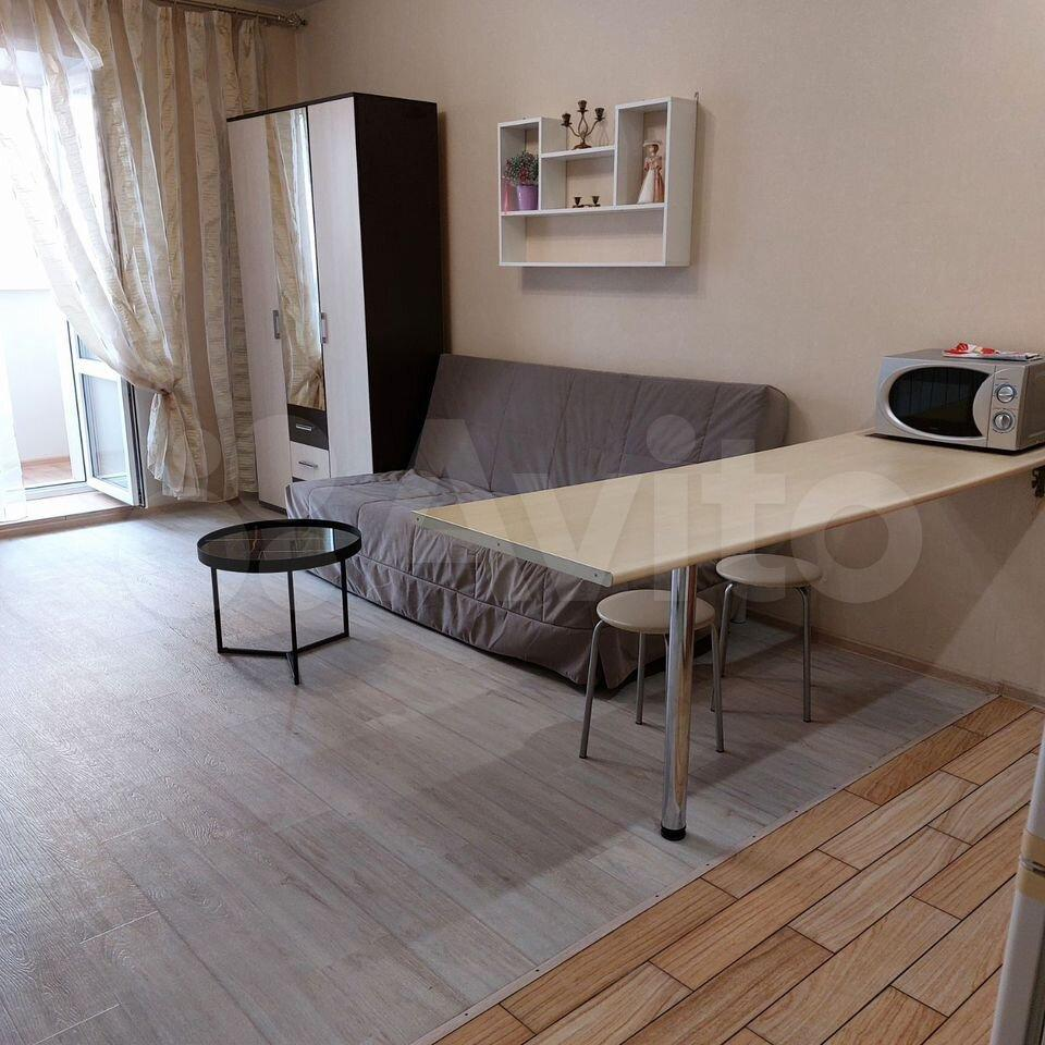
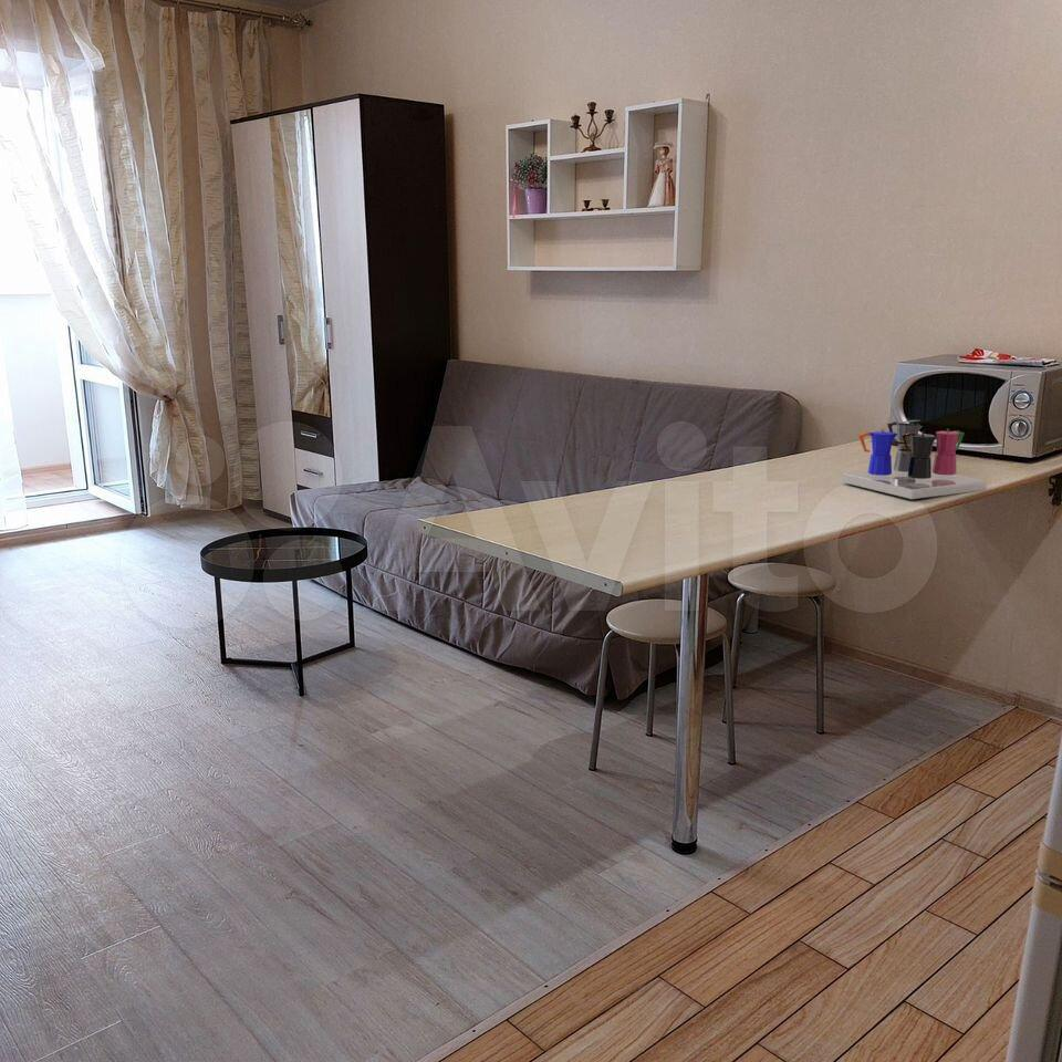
+ coffee maker (914, 452)
